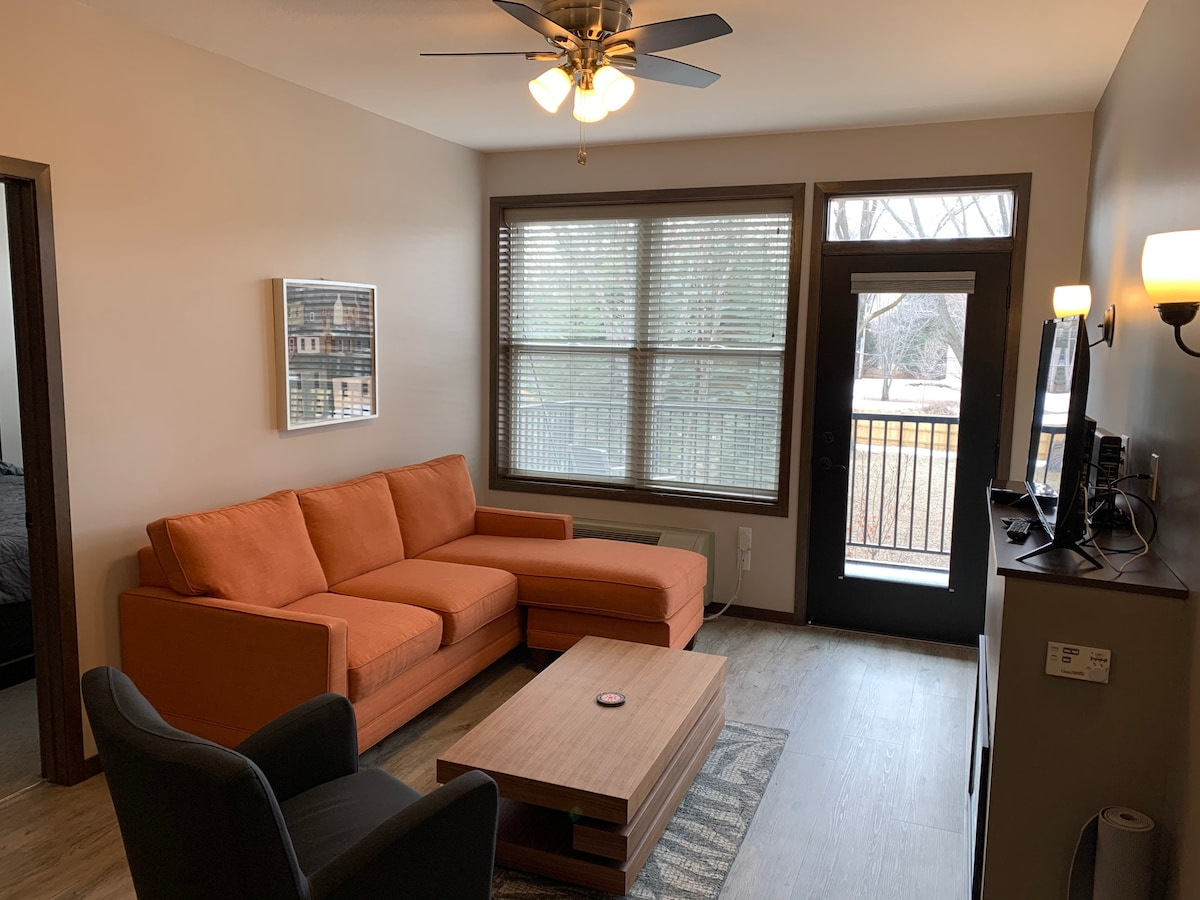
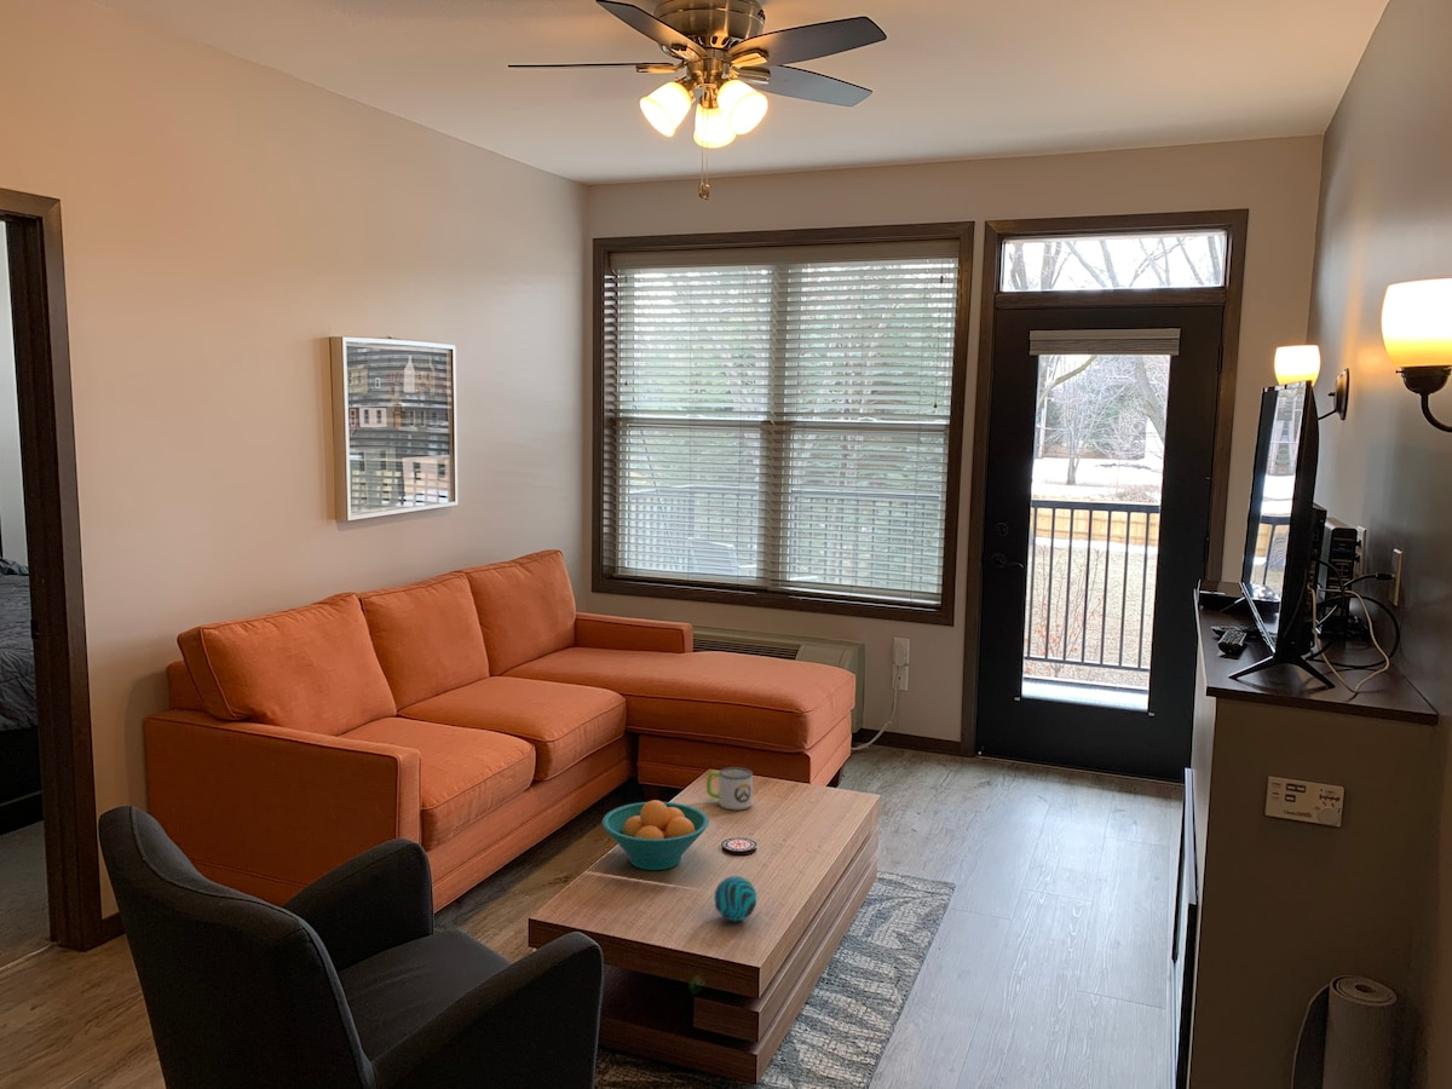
+ fruit bowl (655, 831)
+ mug (728, 786)
+ decorative ball (734, 898)
